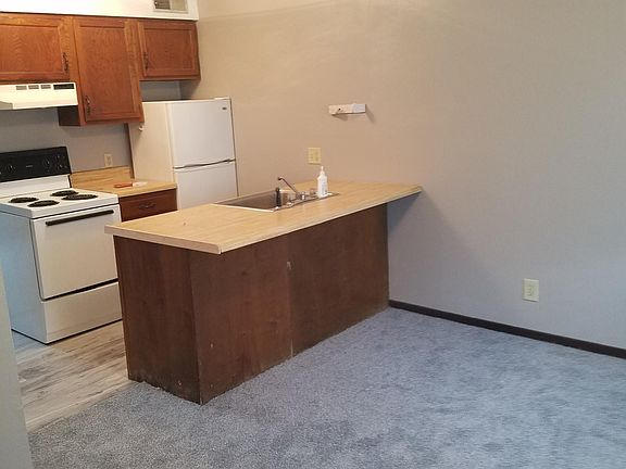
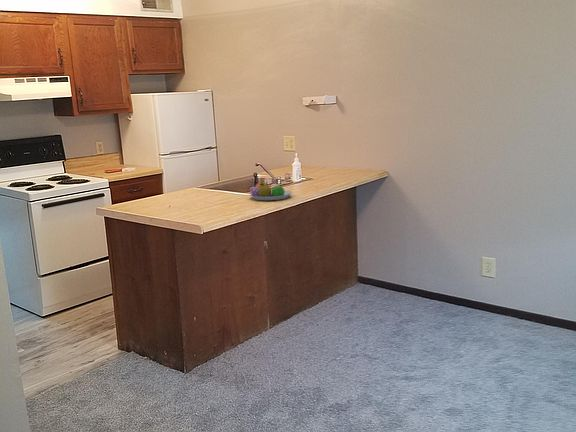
+ fruit bowl (270, 189)
